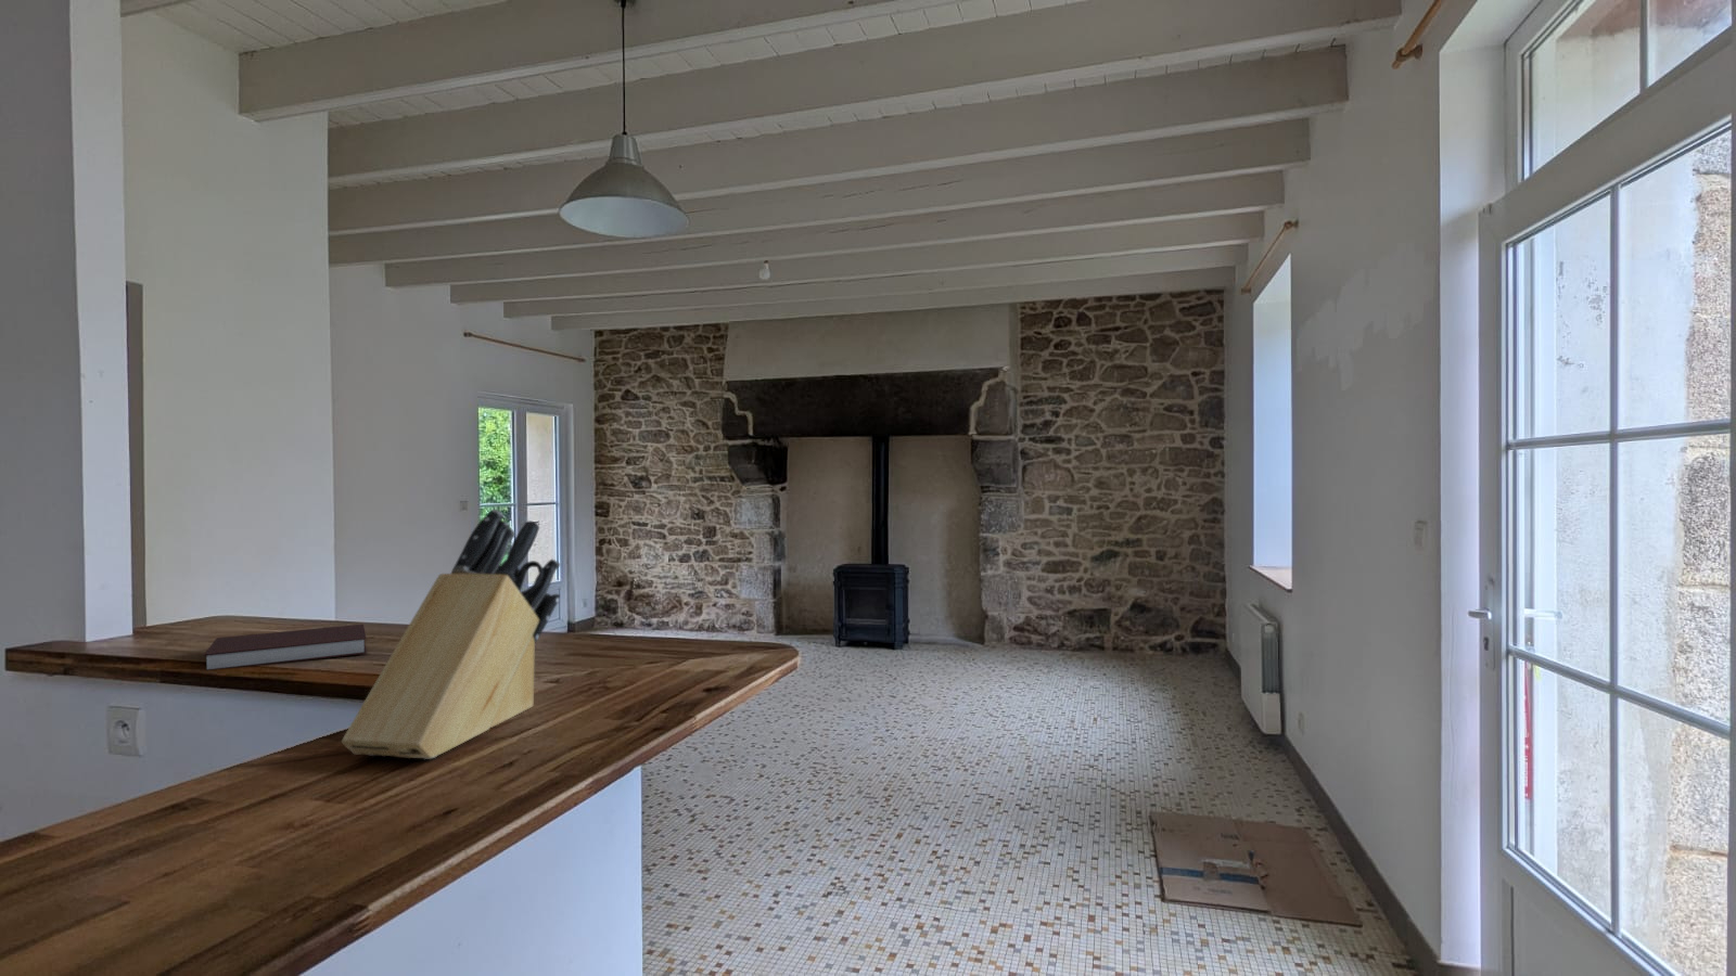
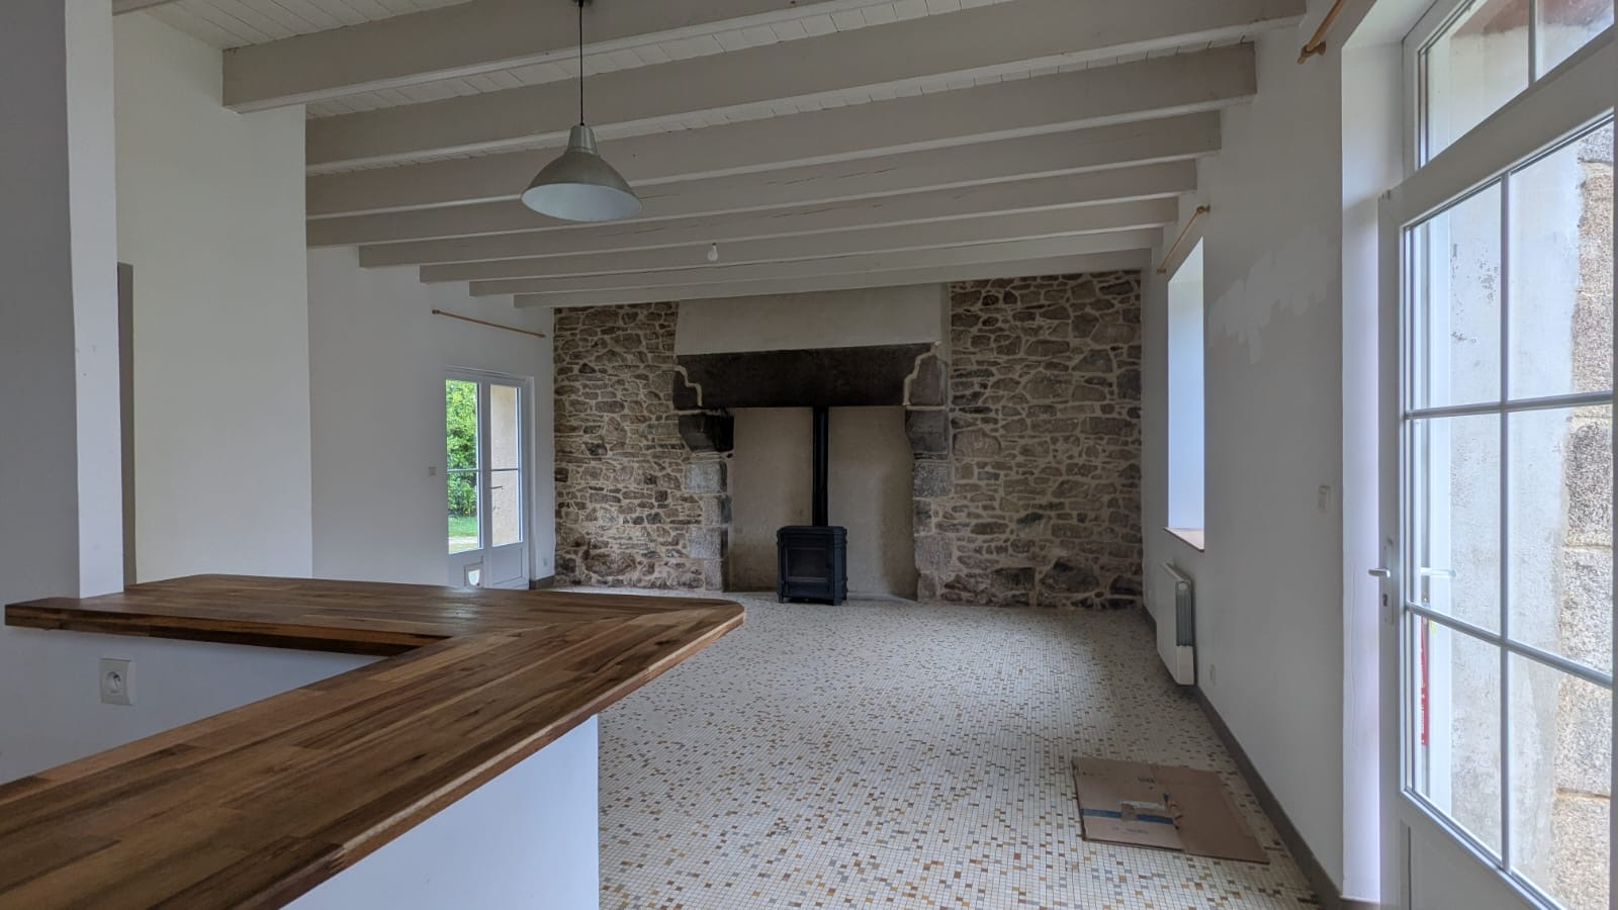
- knife block (467, 618)
- notebook (291, 645)
